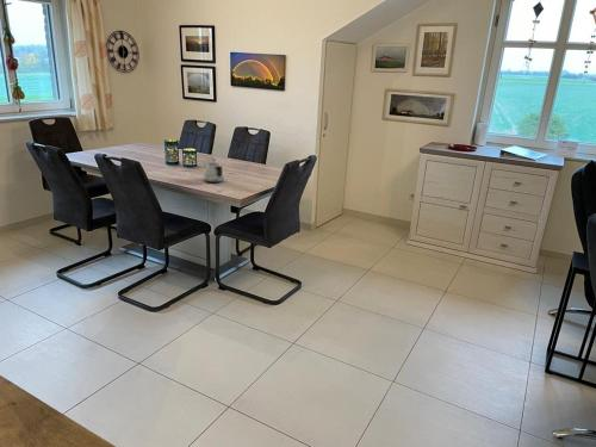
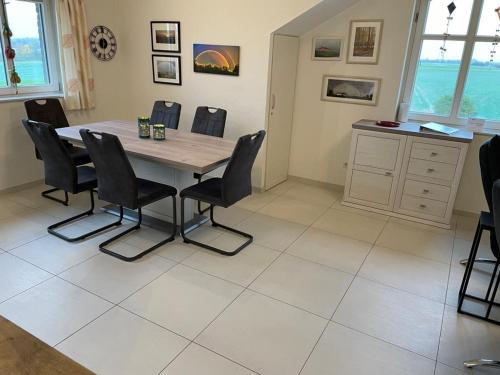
- teapot (212, 169)
